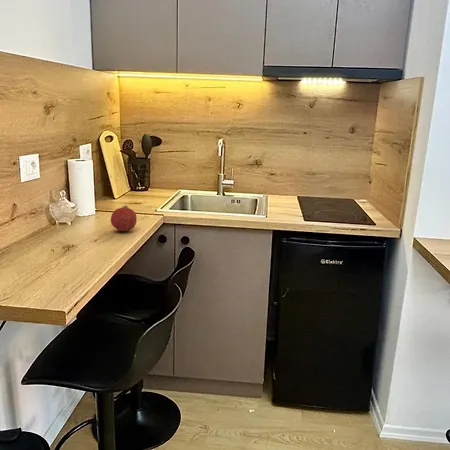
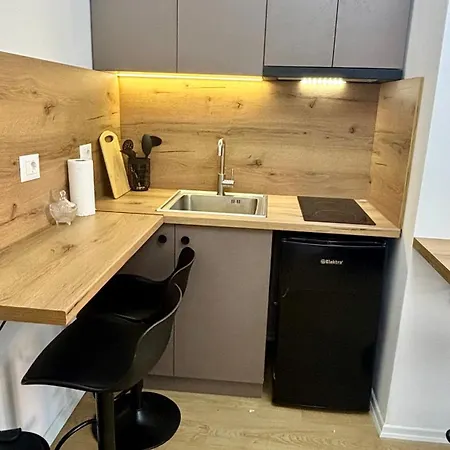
- fruit (124, 218)
